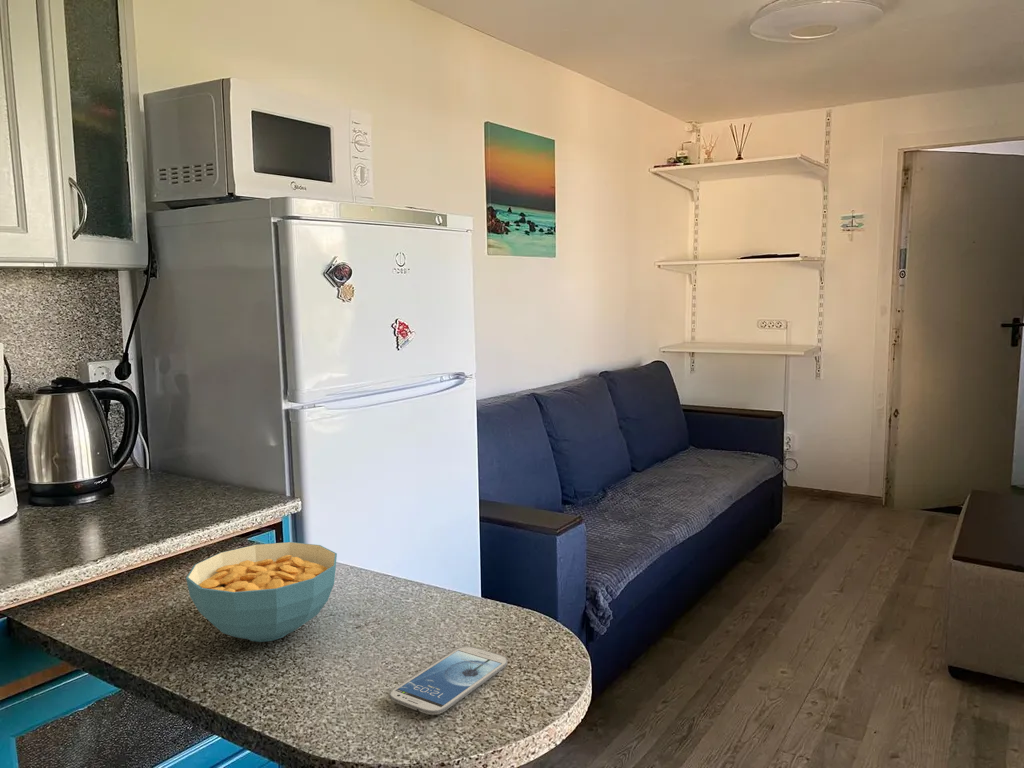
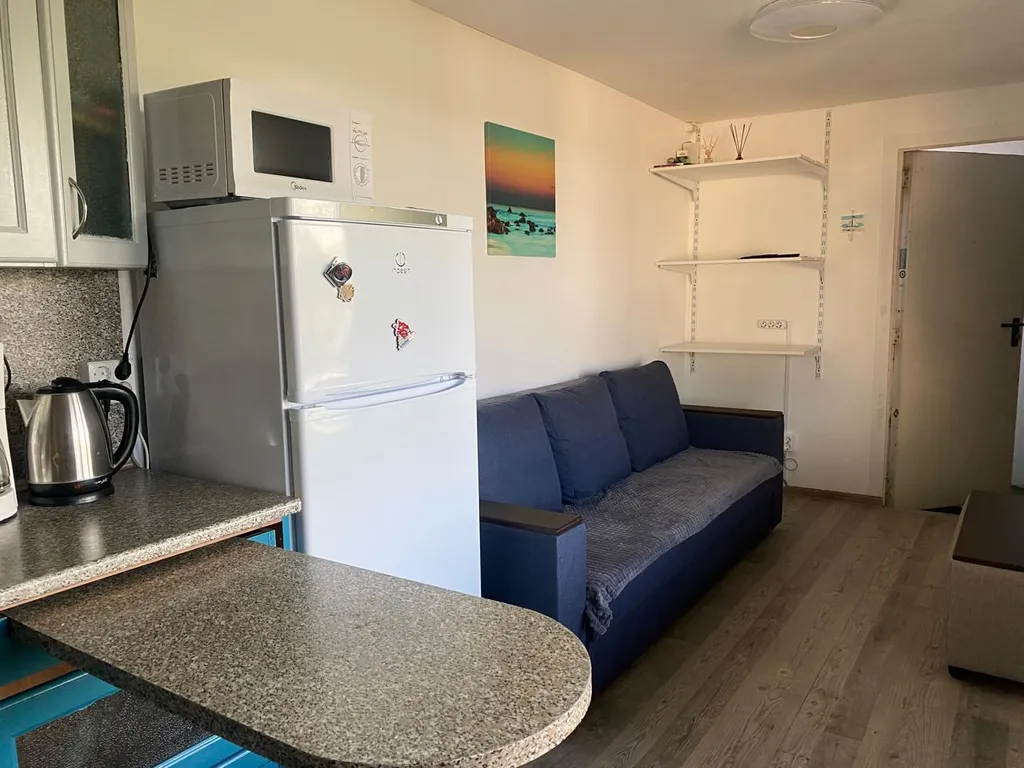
- cereal bowl (266, 598)
- smartphone (451, 678)
